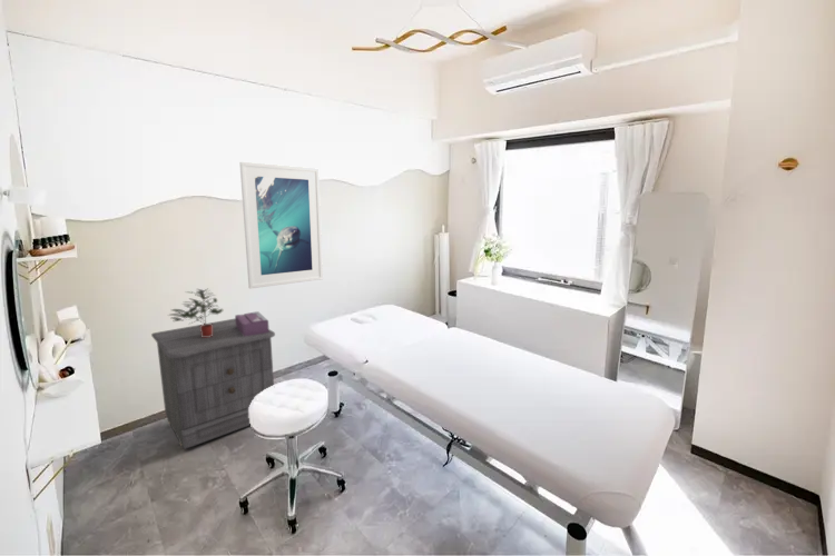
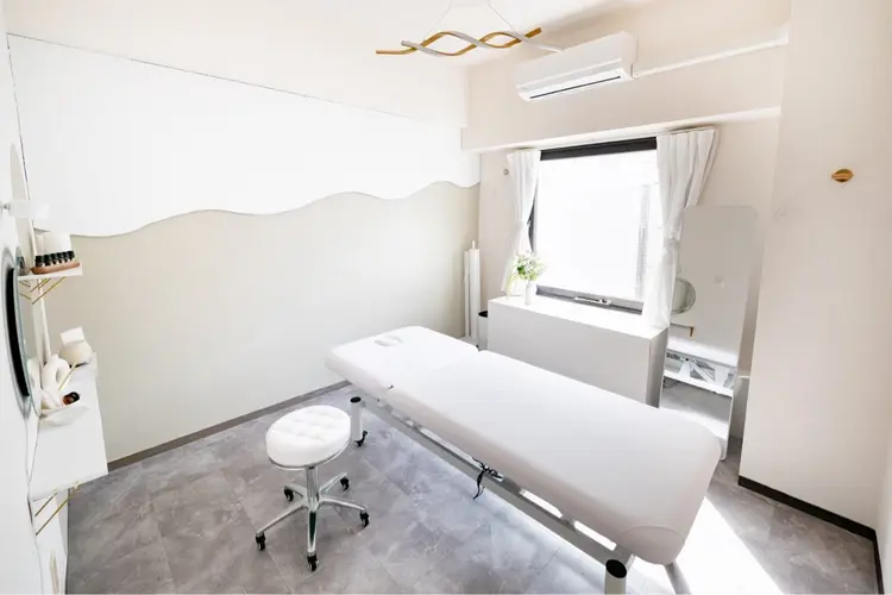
- nightstand (218, 376)
- potted plant (196, 311)
- tissue box (252, 322)
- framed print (285, 226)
